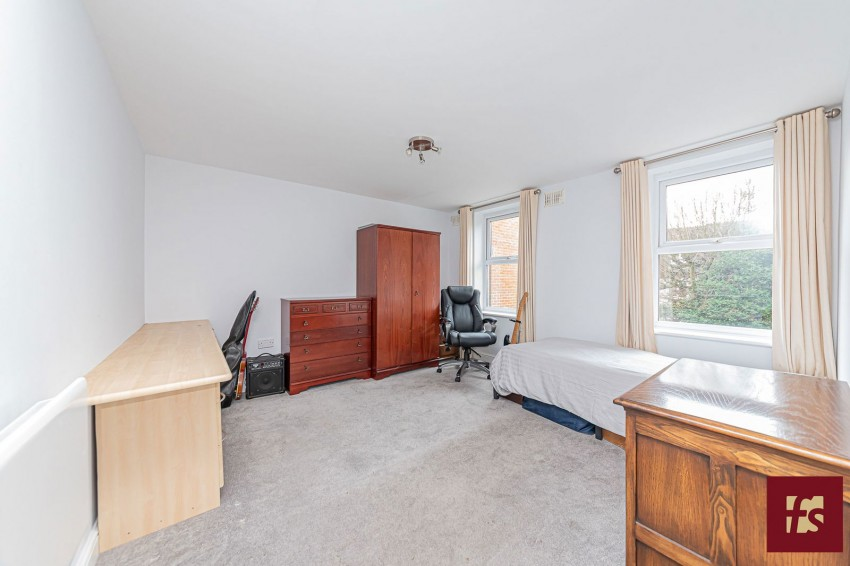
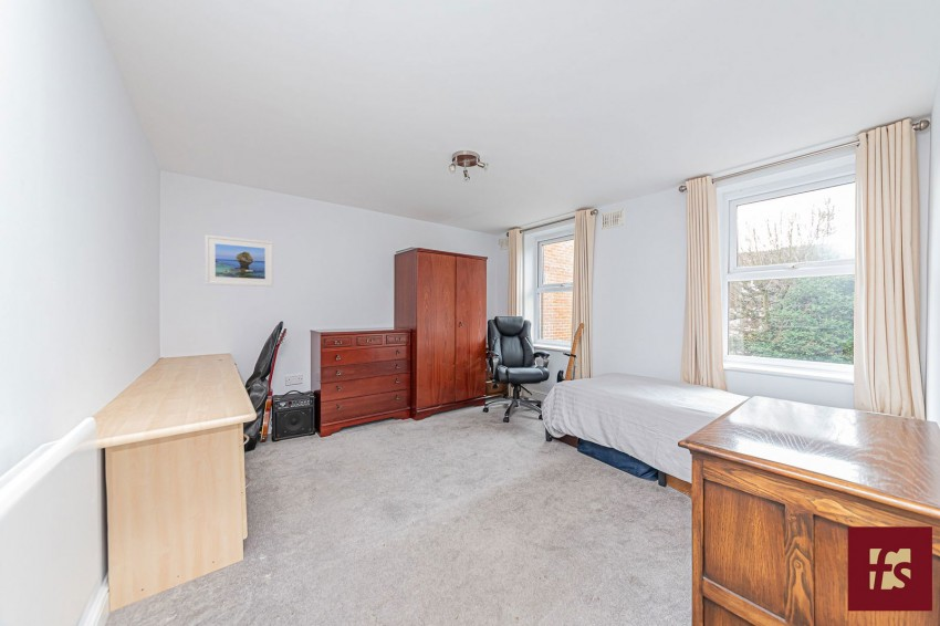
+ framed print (240, 261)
